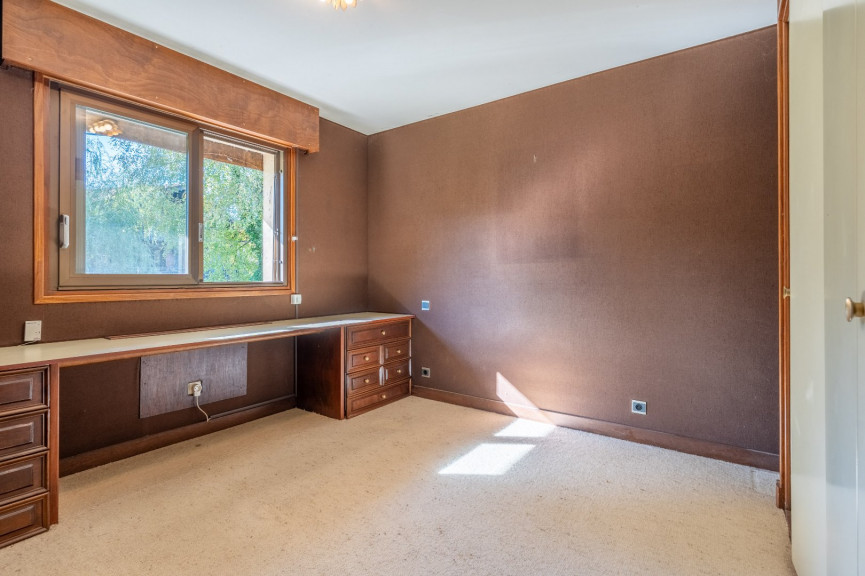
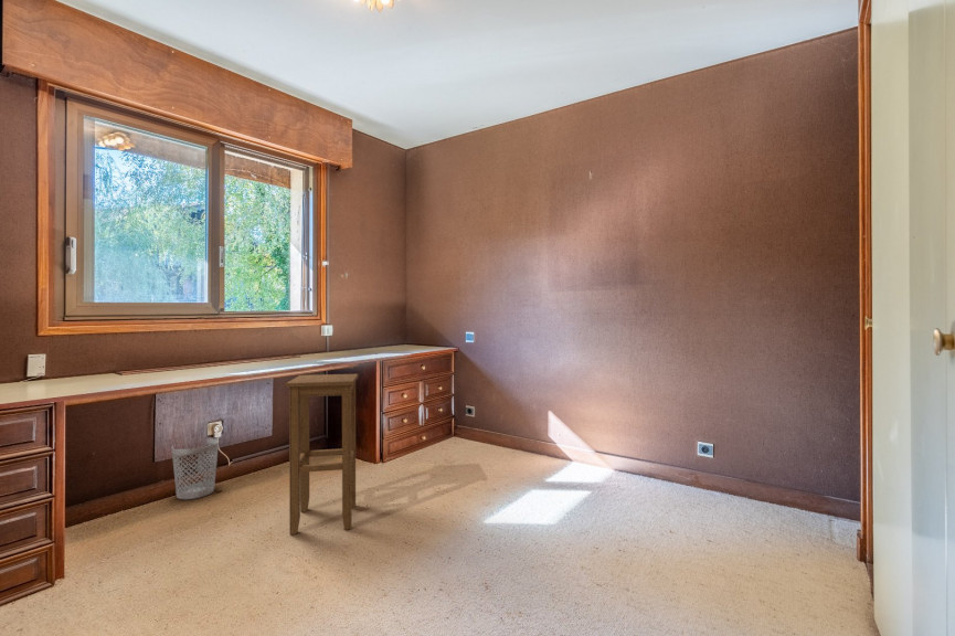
+ stool (325, 449)
+ wastebasket (194, 468)
